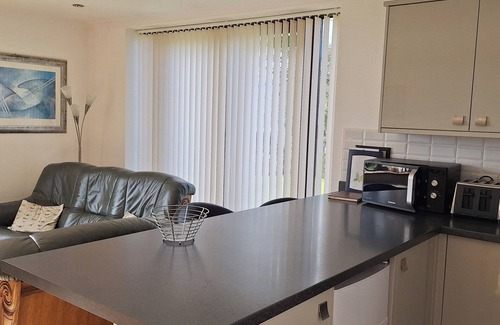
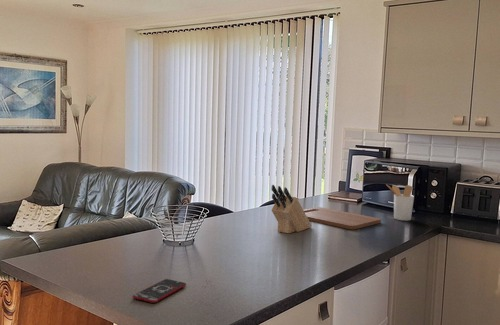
+ smartphone (160, 290)
+ utensil holder (398, 201)
+ cutting board (333, 217)
+ knife block (290, 207)
